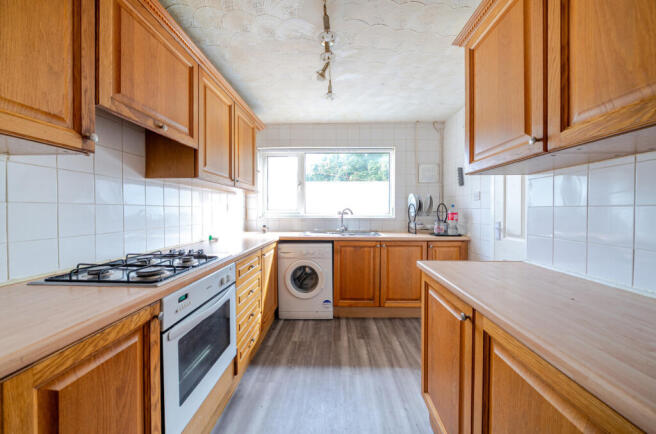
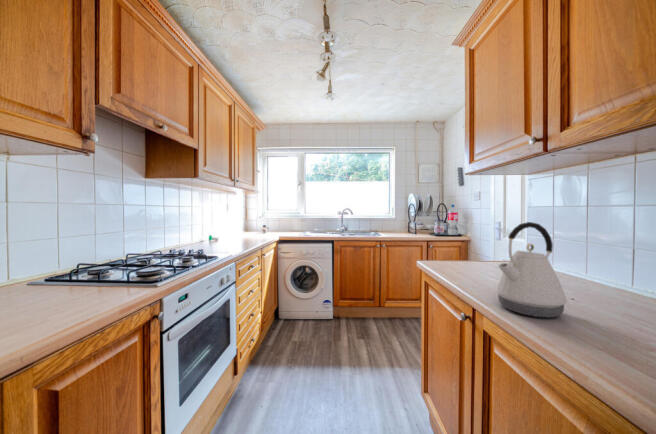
+ kettle (527, 266)
